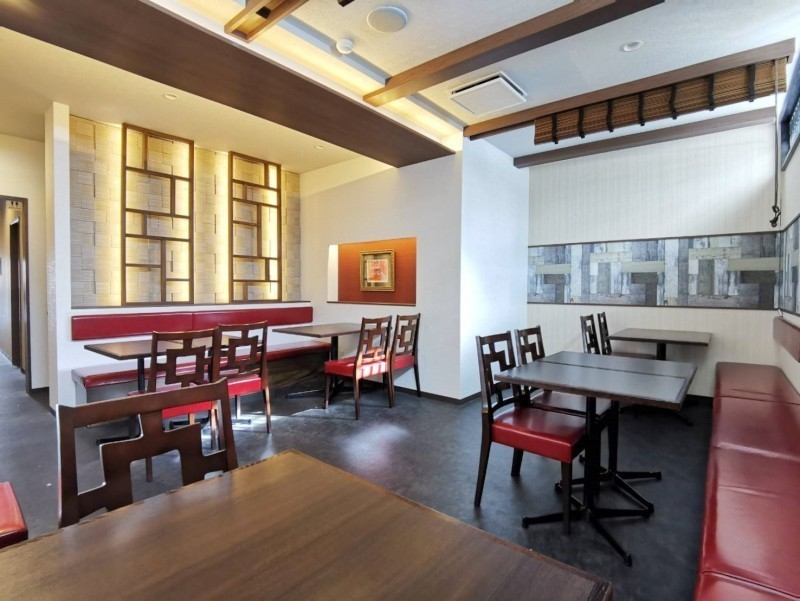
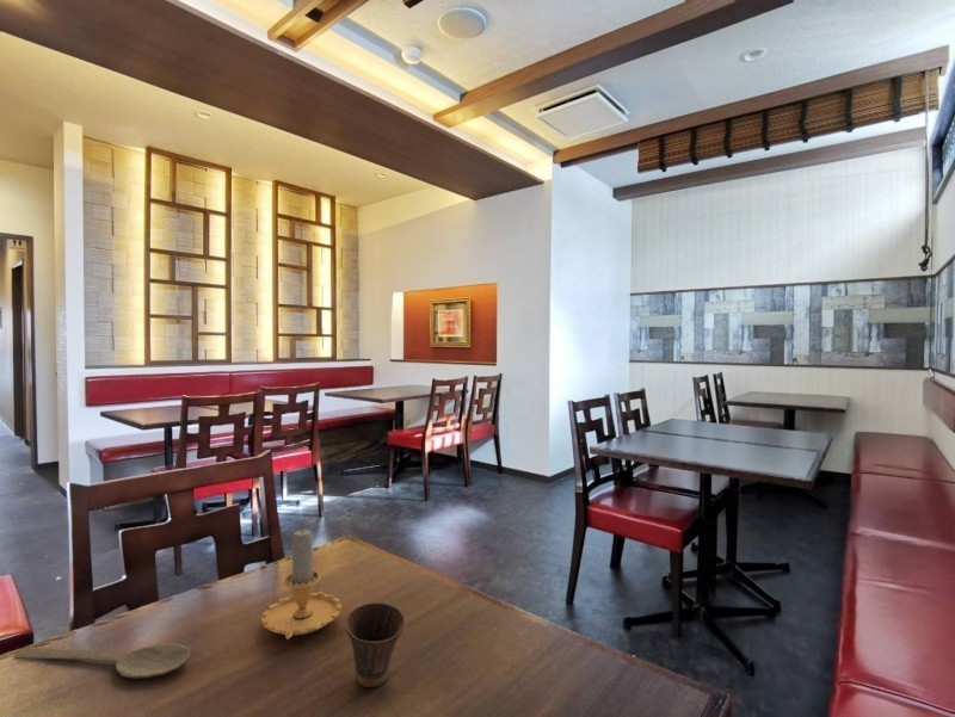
+ wooden spoon (100, 656)
+ candle (300, 579)
+ cup (375, 649)
